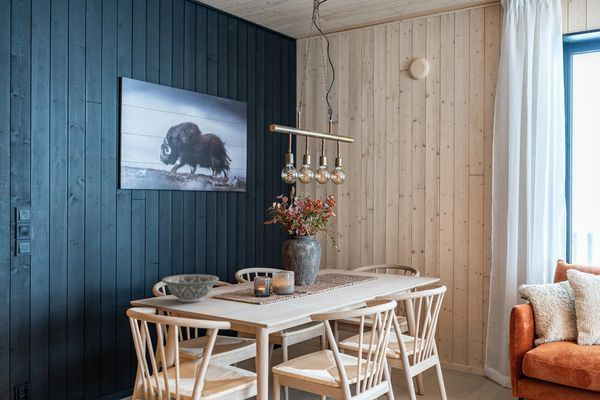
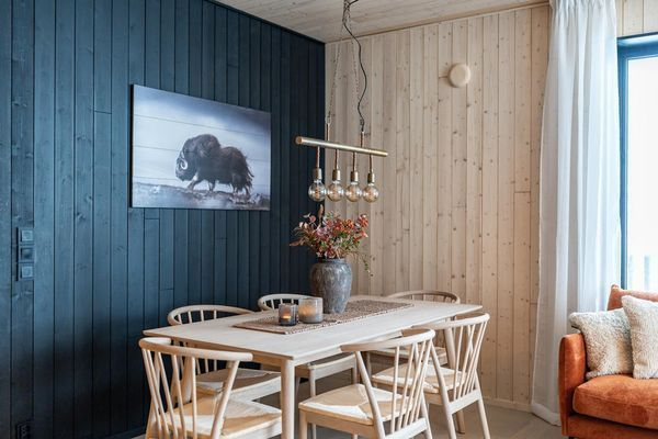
- decorative bowl (190, 289)
